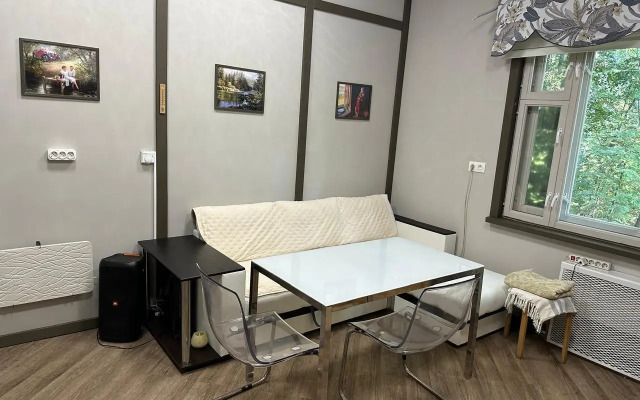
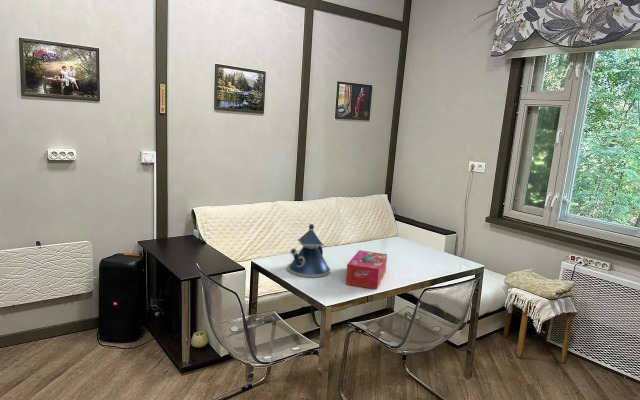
+ teapot (308, 247)
+ tissue box (367, 268)
